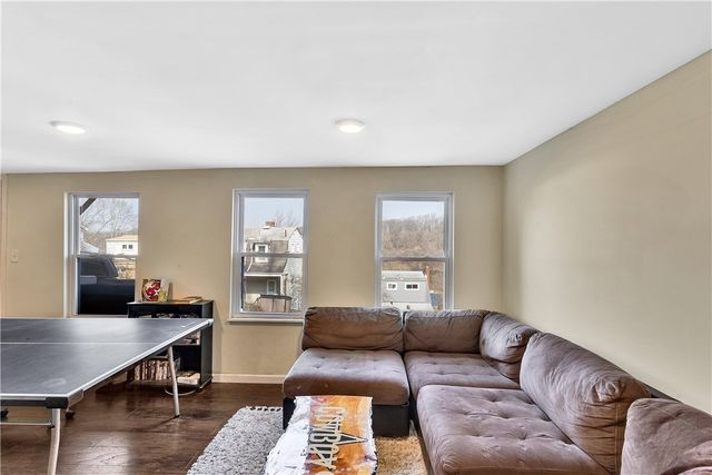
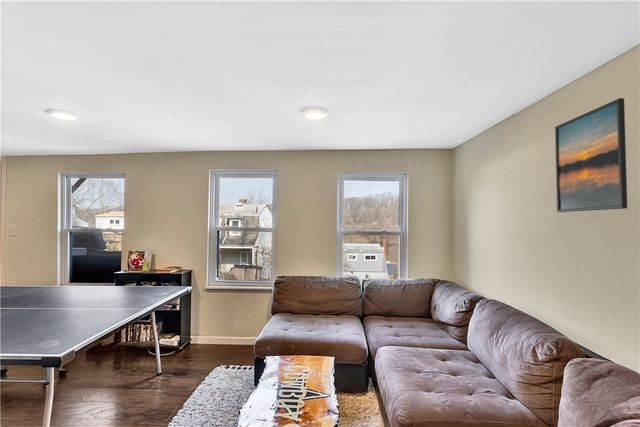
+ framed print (586, 162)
